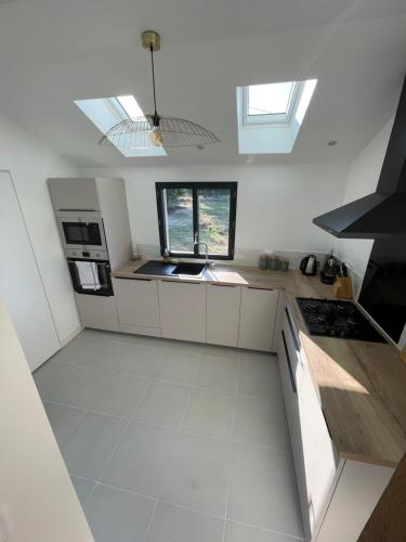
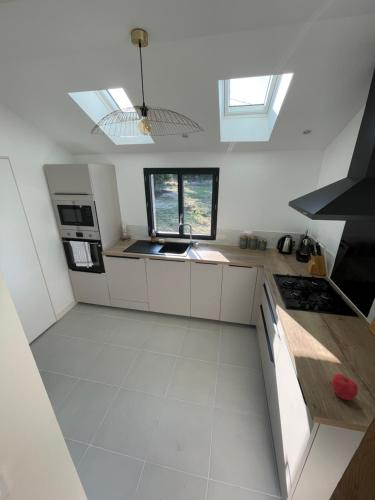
+ fruit (344, 386)
